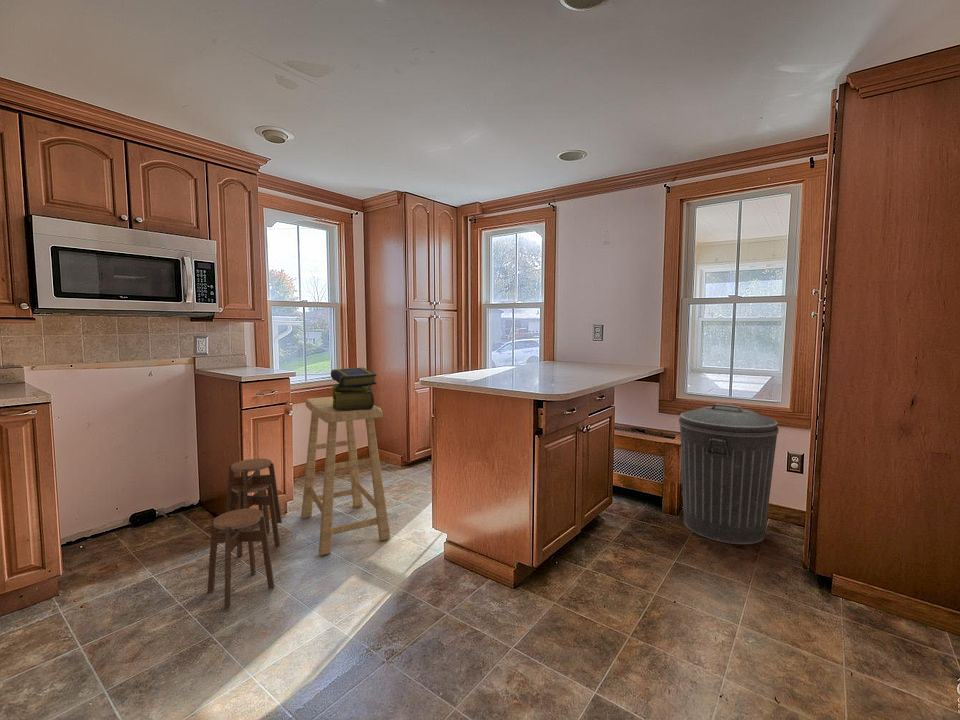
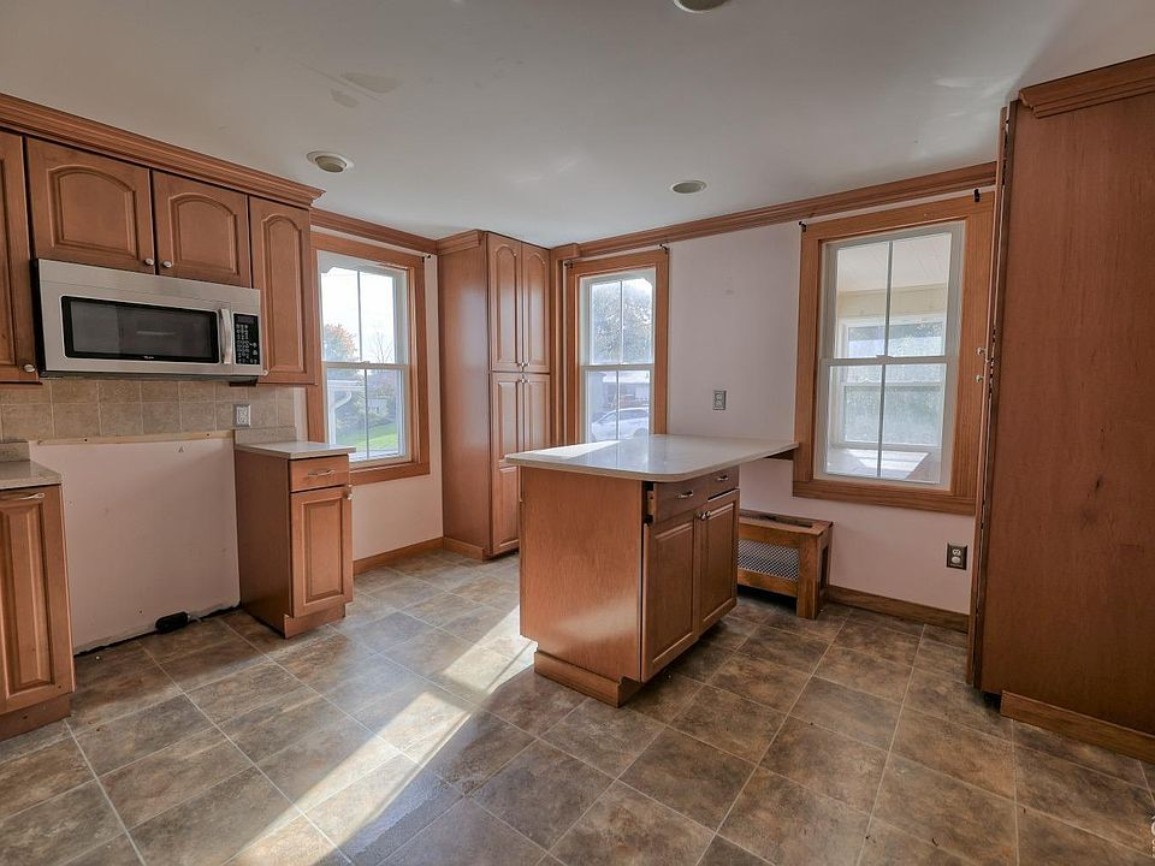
- trash can (724, 466)
- stack of books (354, 388)
- stool (342, 465)
- stool (246, 521)
